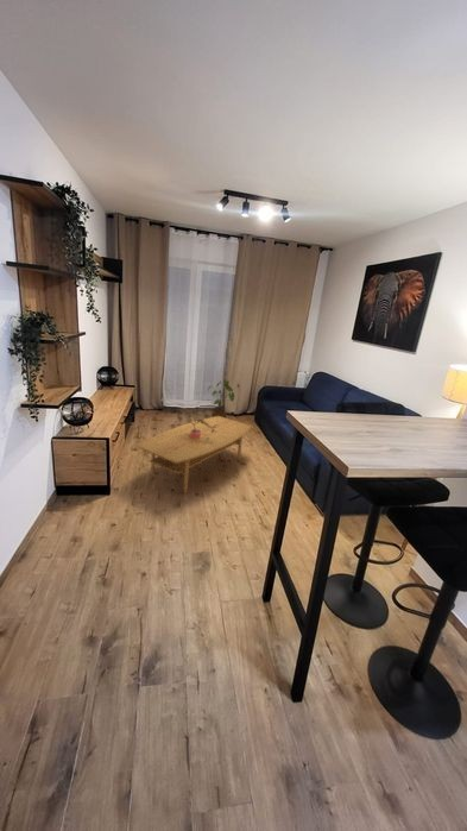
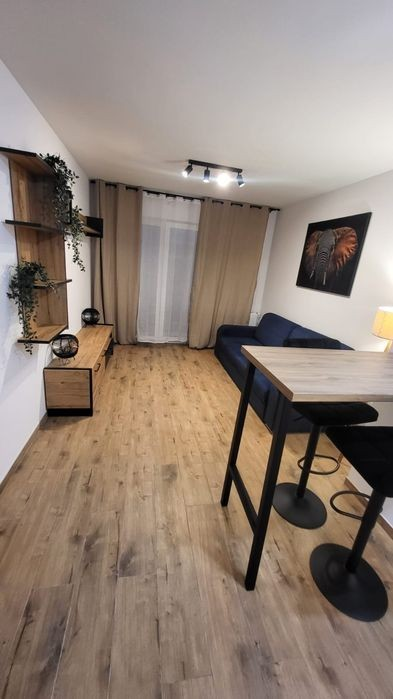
- house plant (222, 401)
- coffee table (200, 451)
- potted plant (202, 423)
